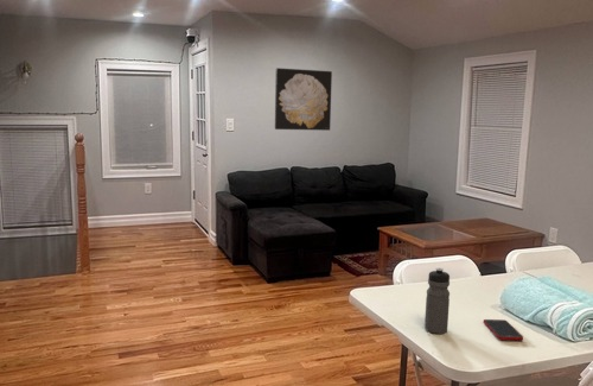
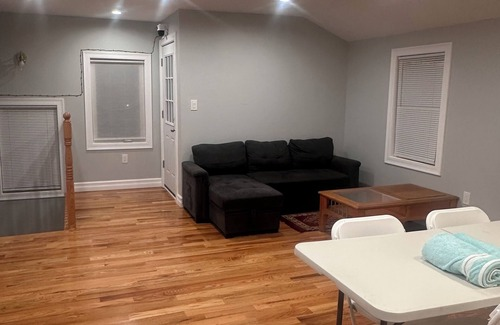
- water bottle (438, 299)
- cell phone (502, 329)
- wall art (302, 100)
